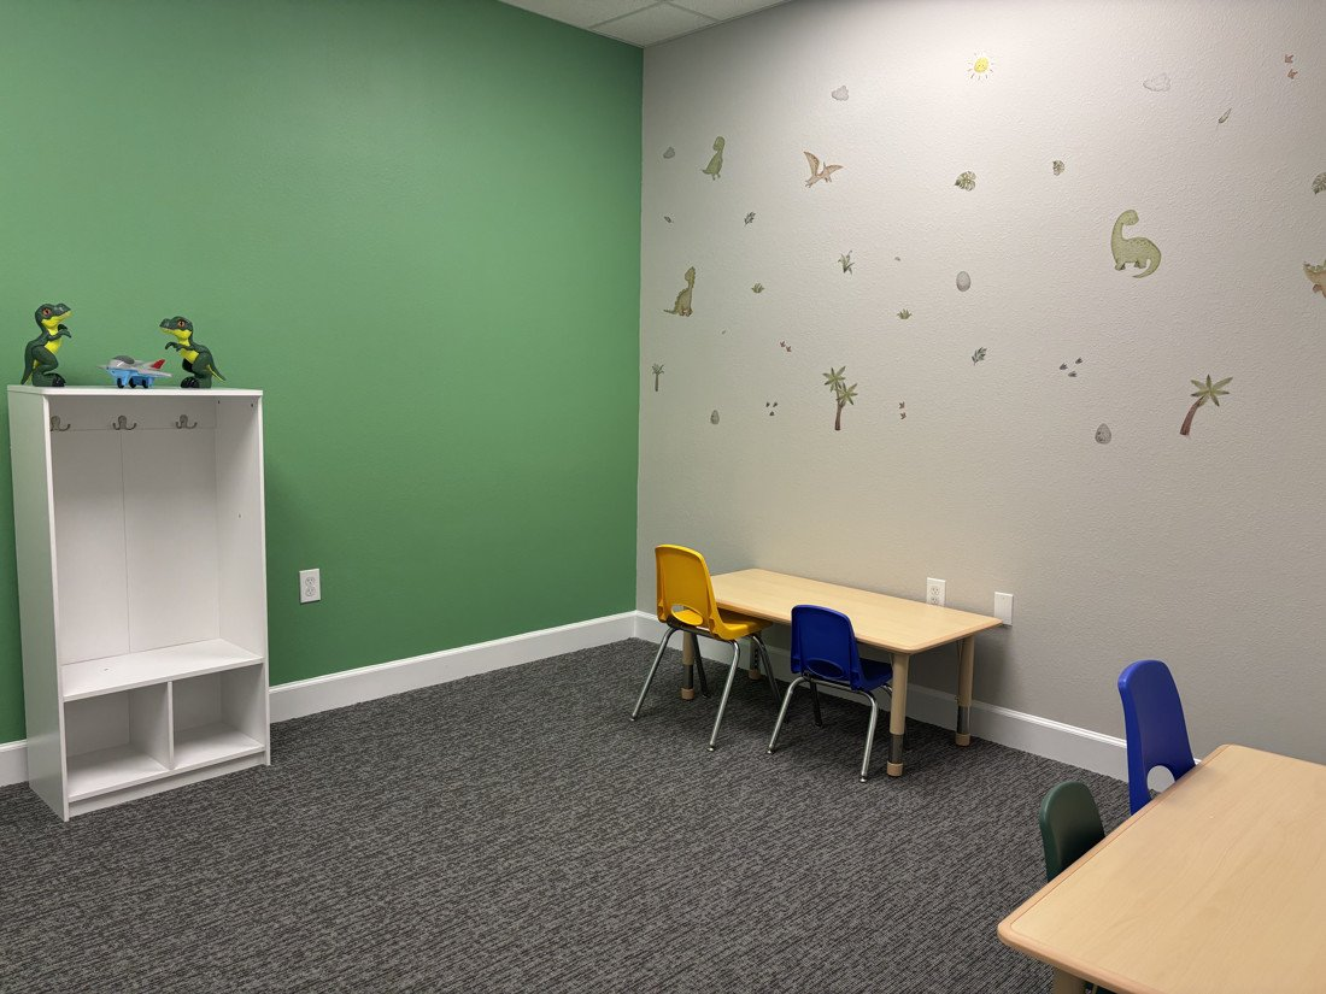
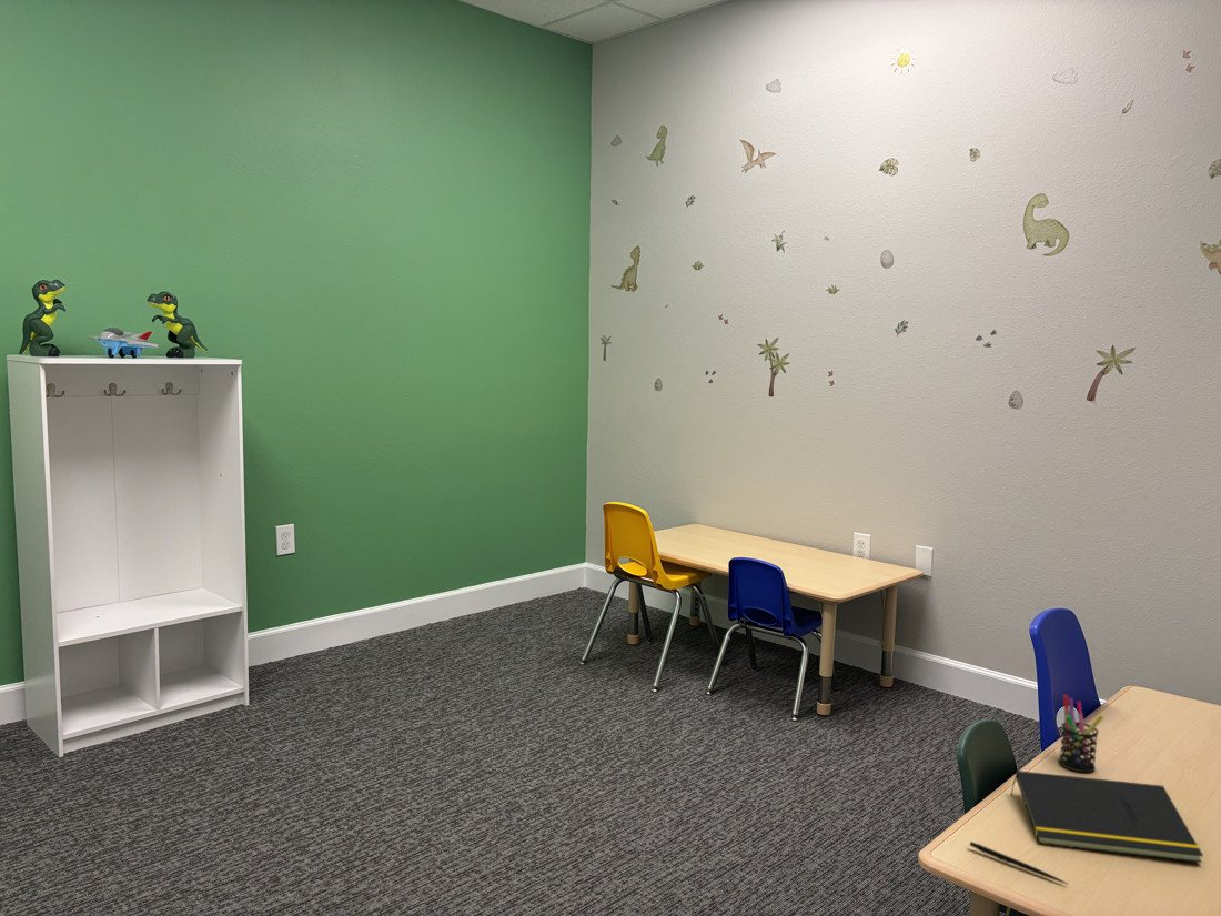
+ pen holder (1074, 733)
+ pen (1017, 863)
+ notepad (1102, 813)
